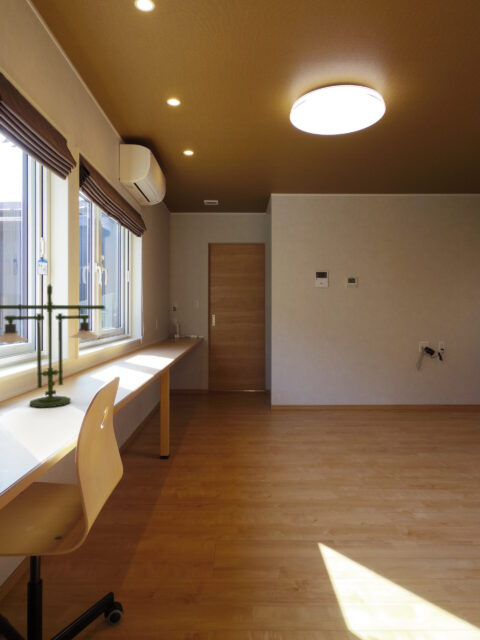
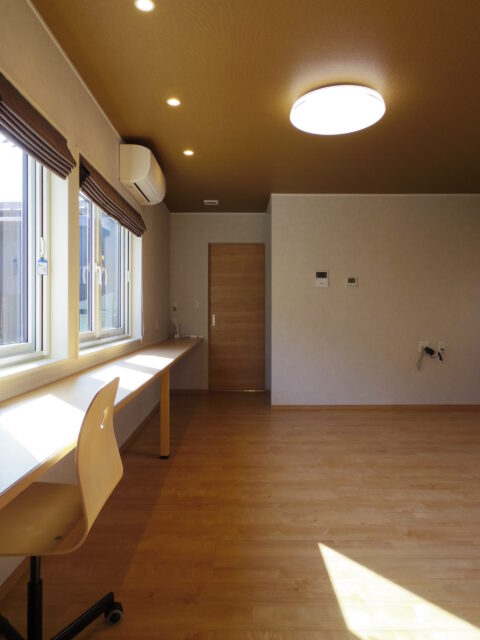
- desk lamp (50, 343)
